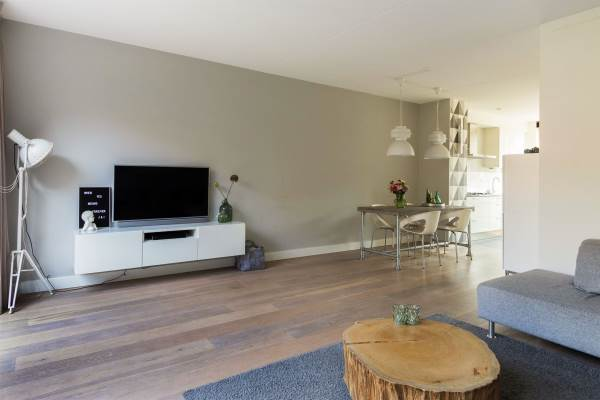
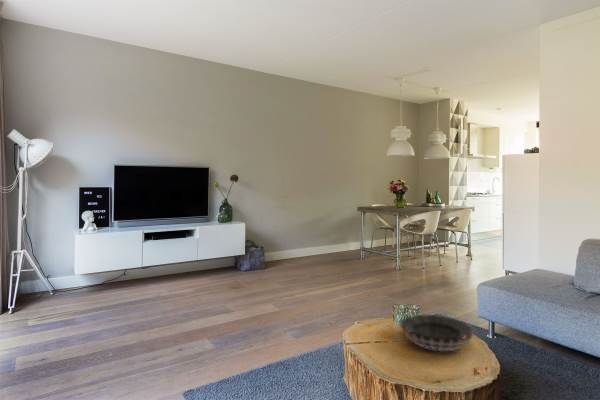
+ decorative bowl (435, 335)
